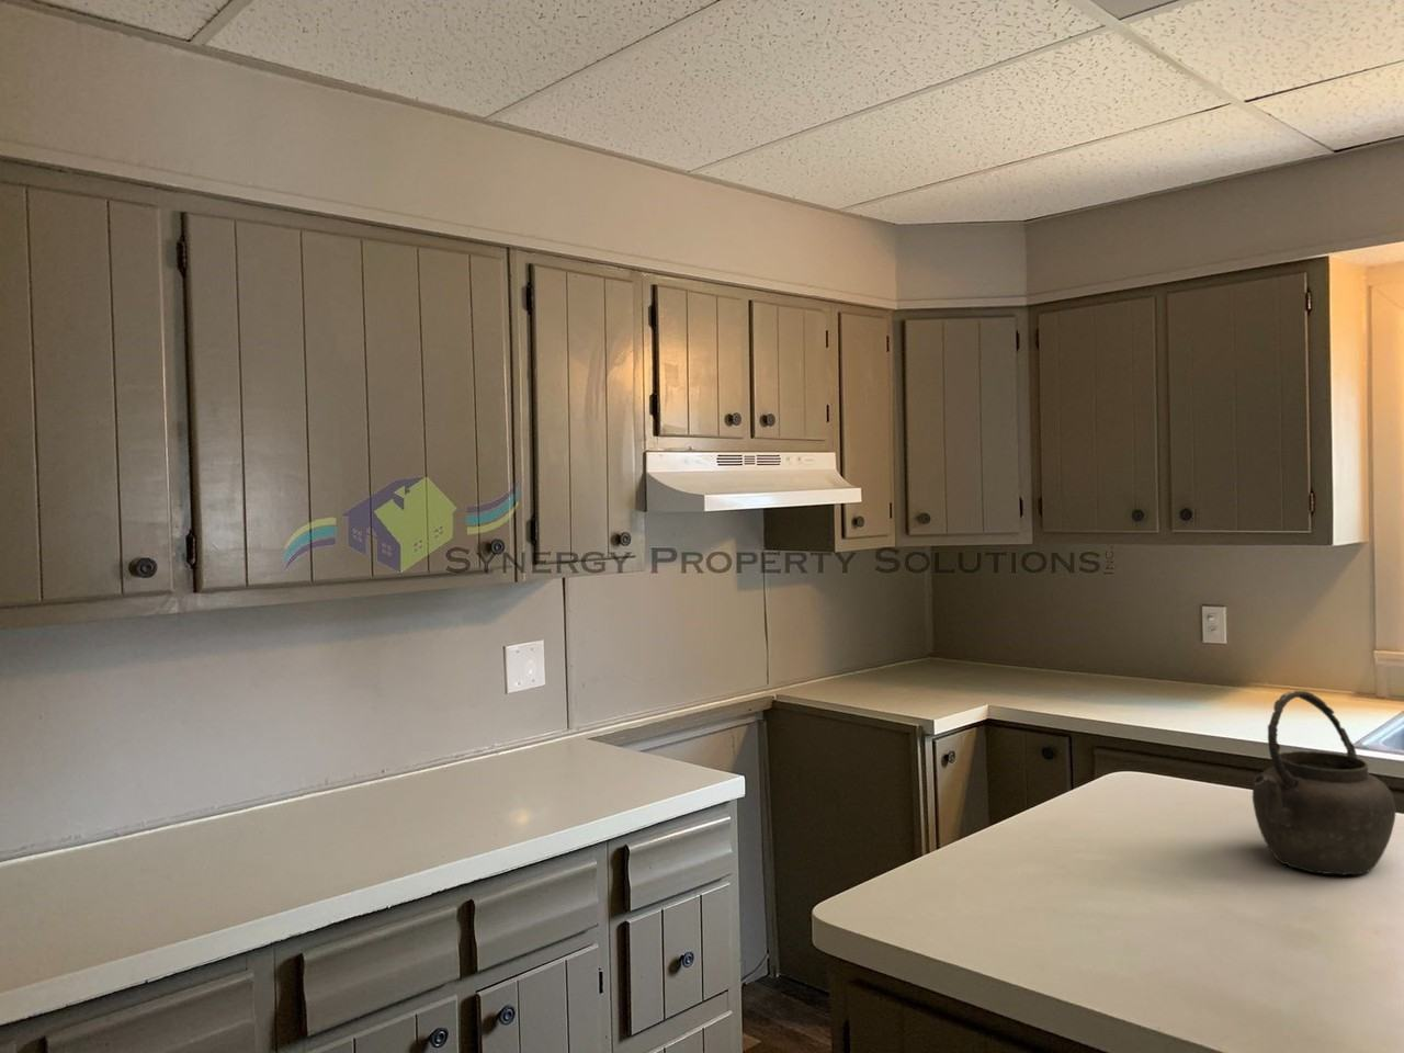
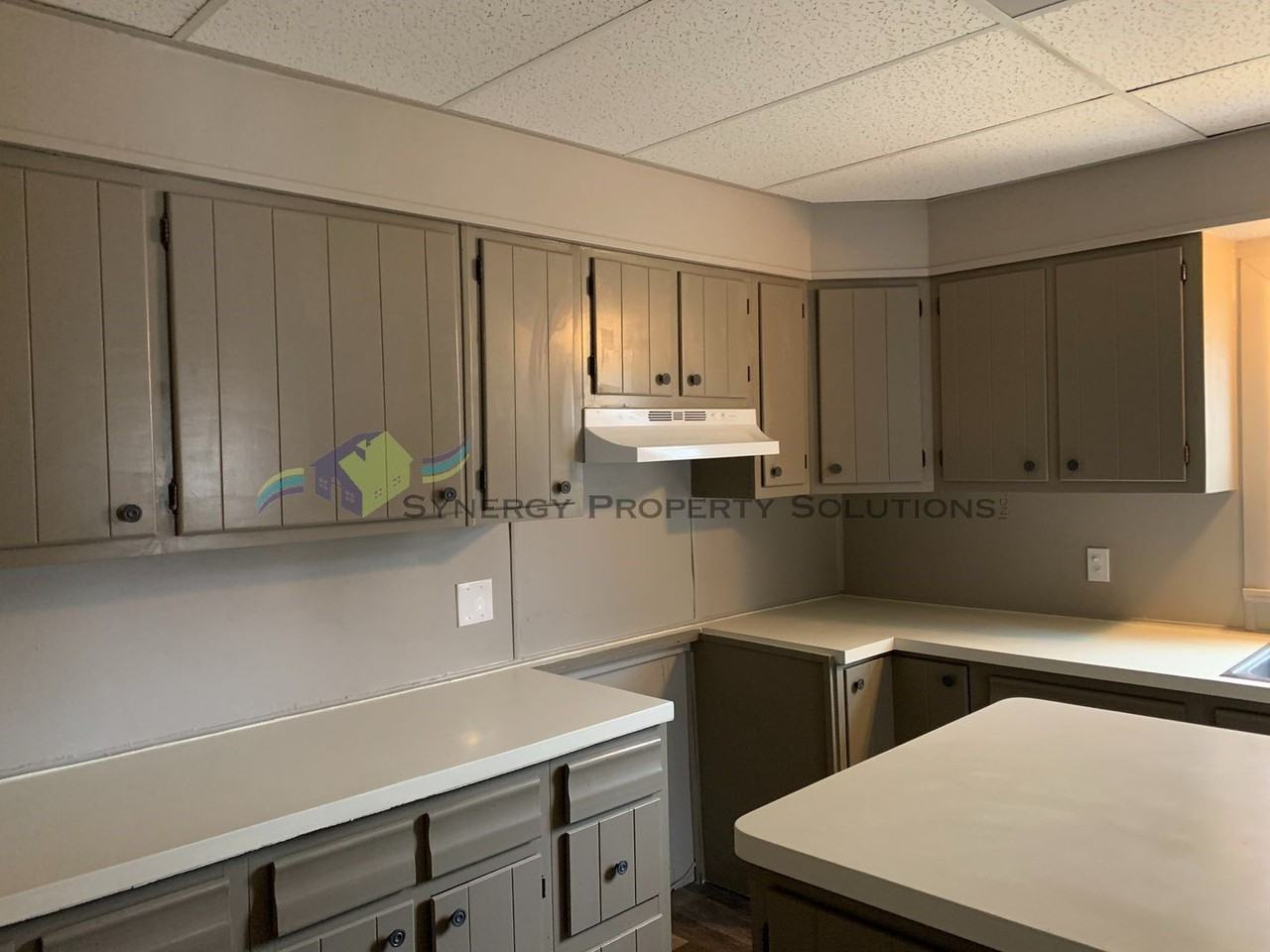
- kettle (1306, 779)
